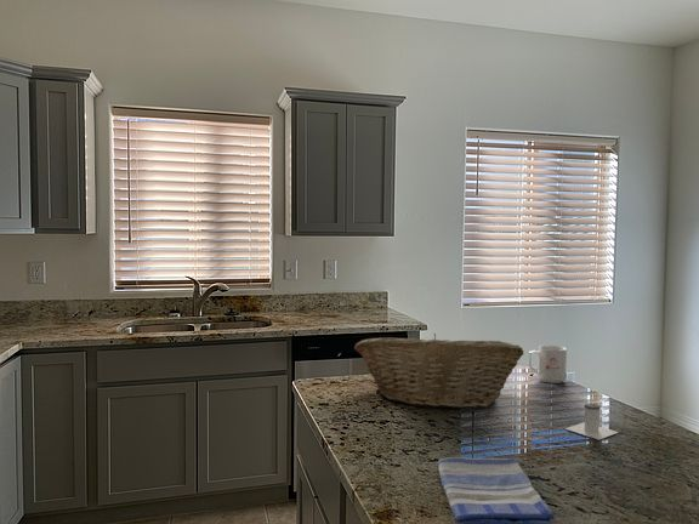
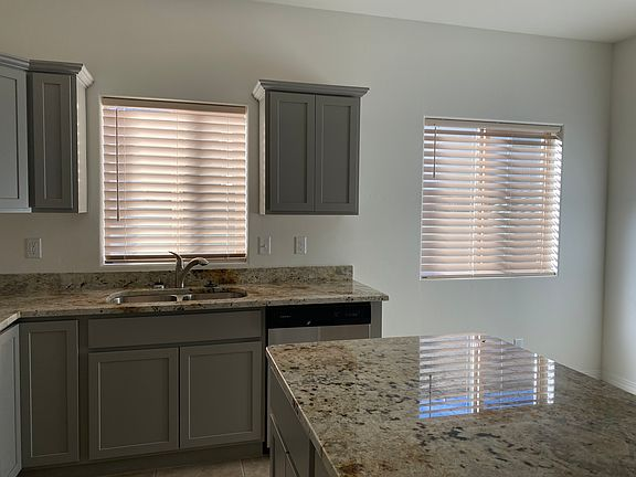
- mug (546, 363)
- dish towel (489, 486)
- fruit basket (437, 363)
- salt shaker (591, 417)
